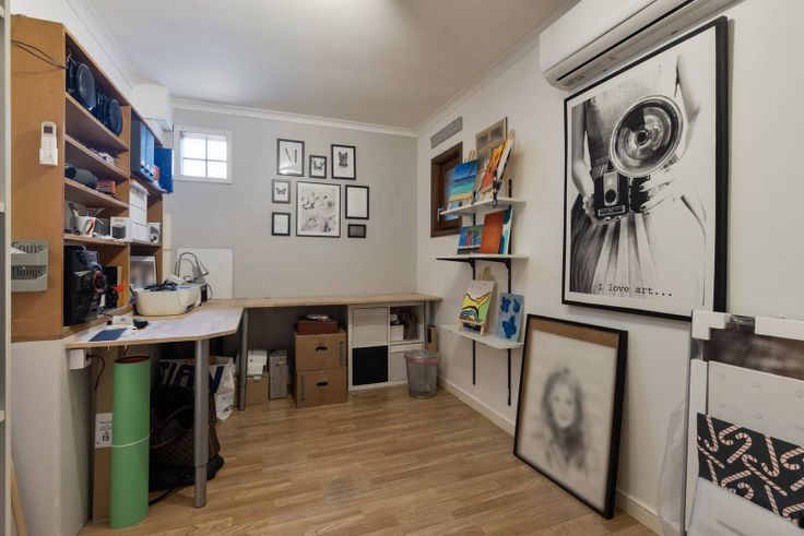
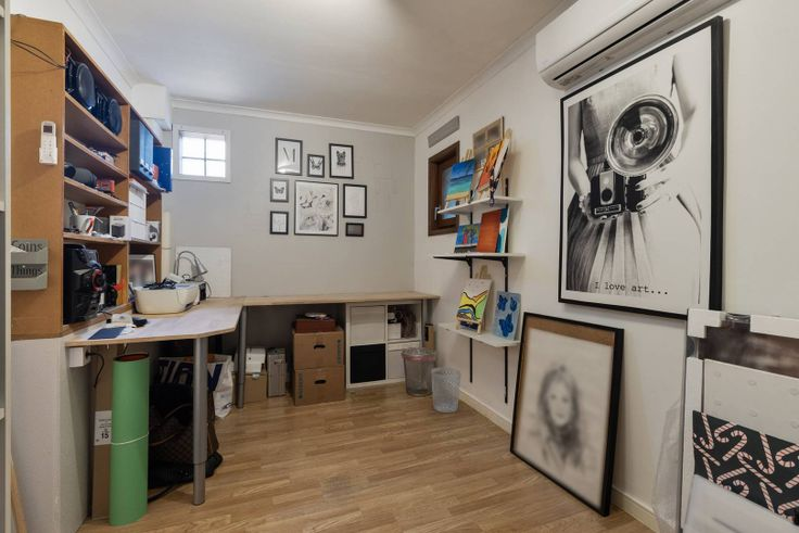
+ wastebasket (445, 390)
